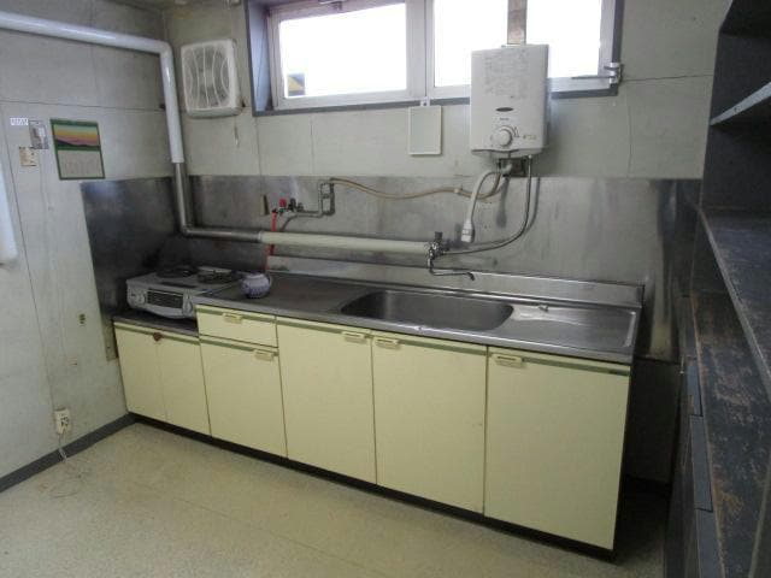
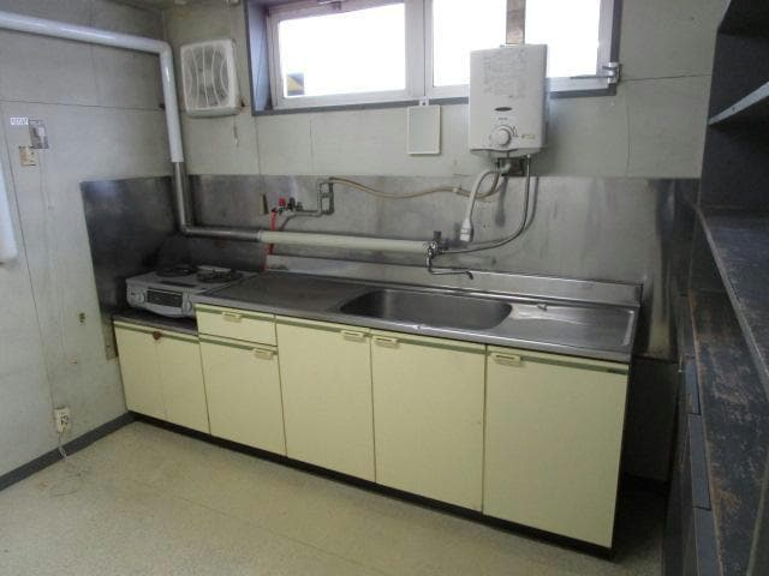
- teapot (255, 282)
- calendar (78, 148)
